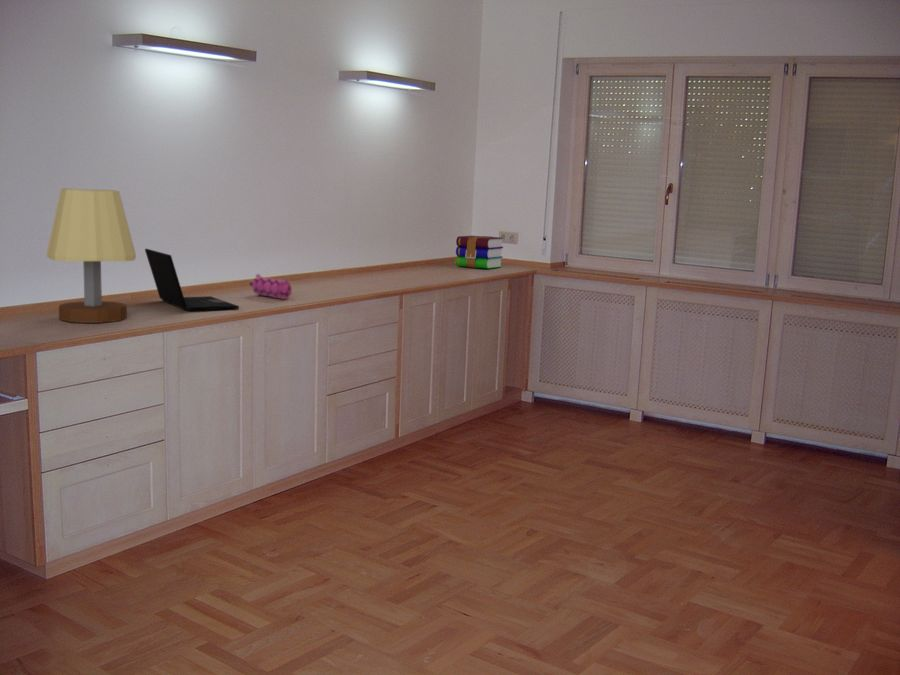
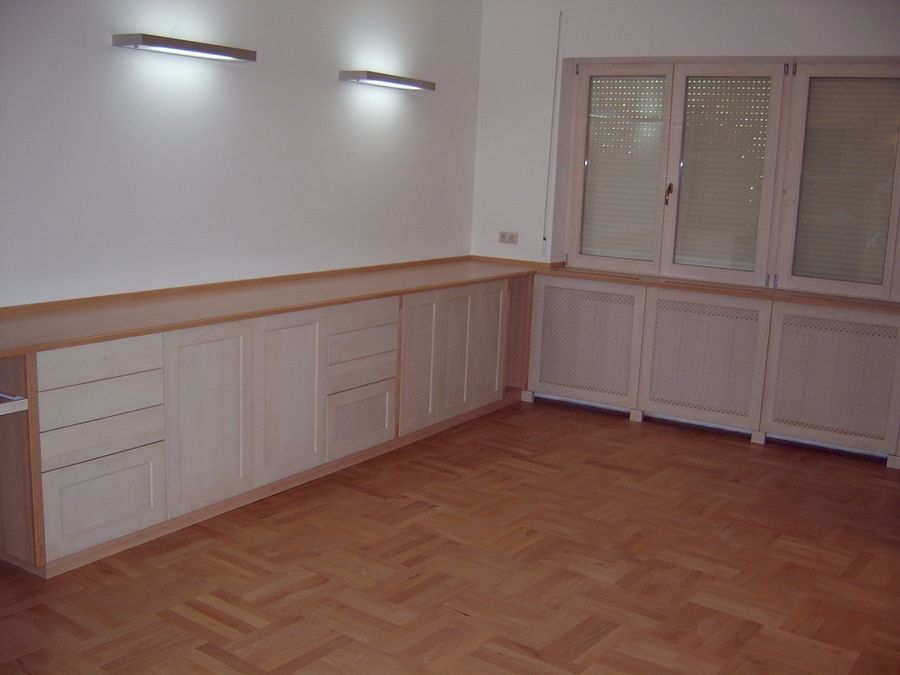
- table lamp (92, 254)
- laptop (179, 283)
- books (479, 251)
- pencil case (271, 286)
